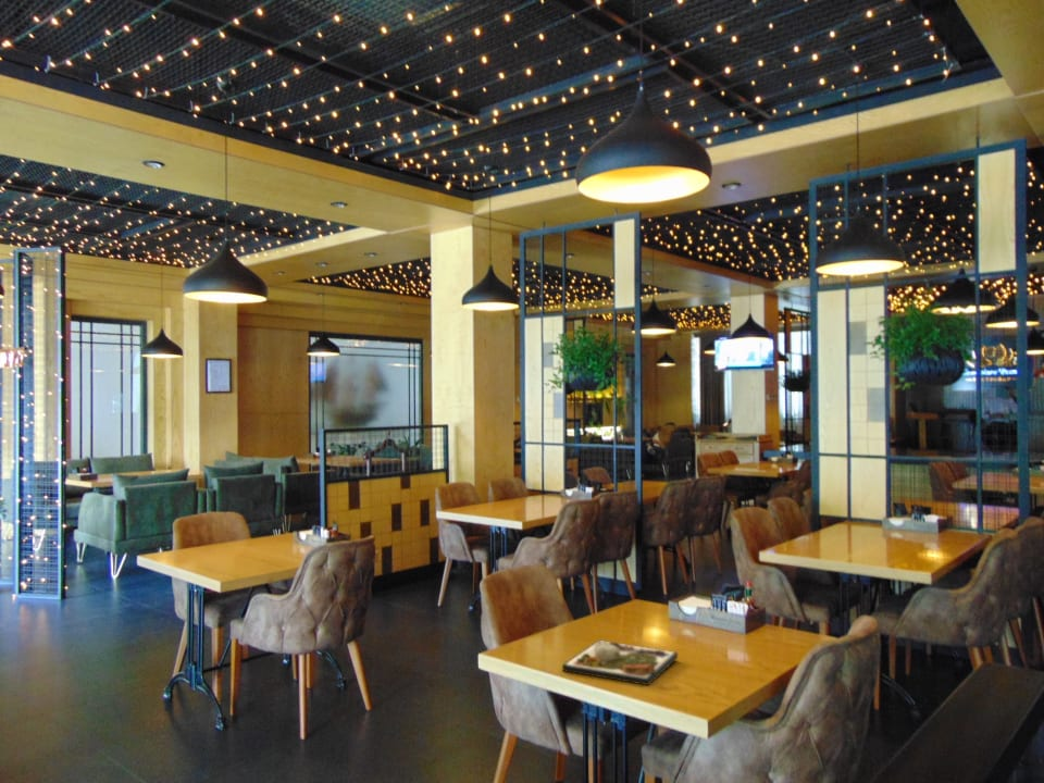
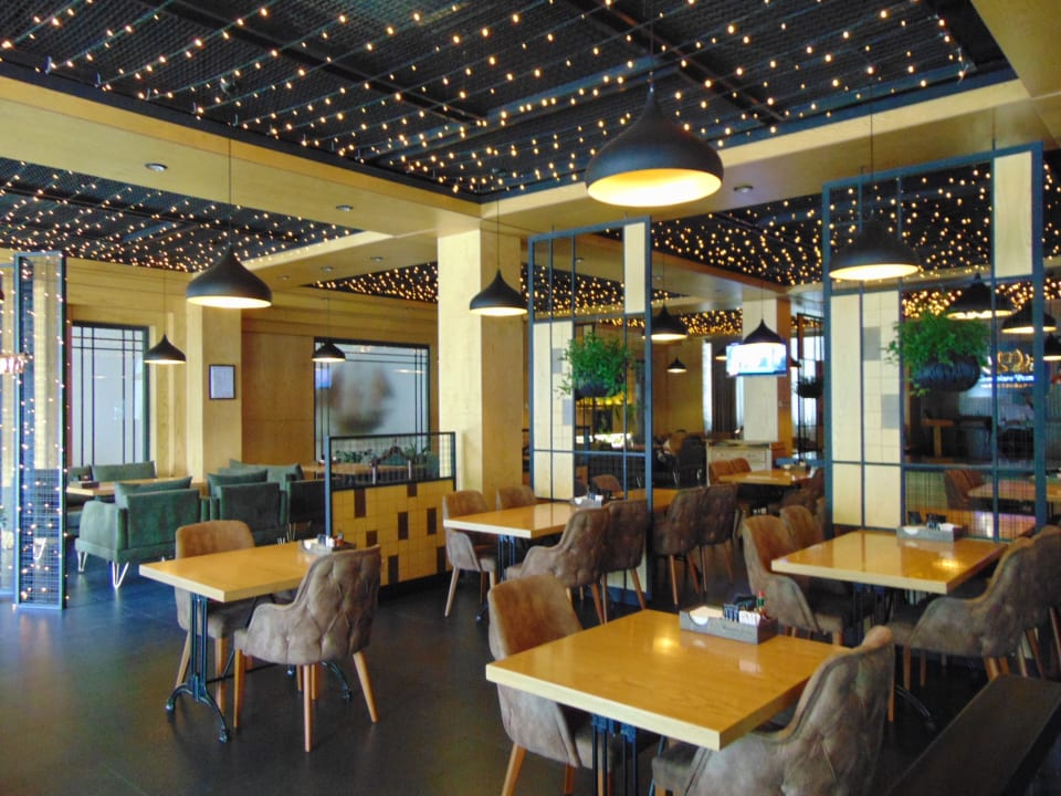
- dinner plate (621, 657)
